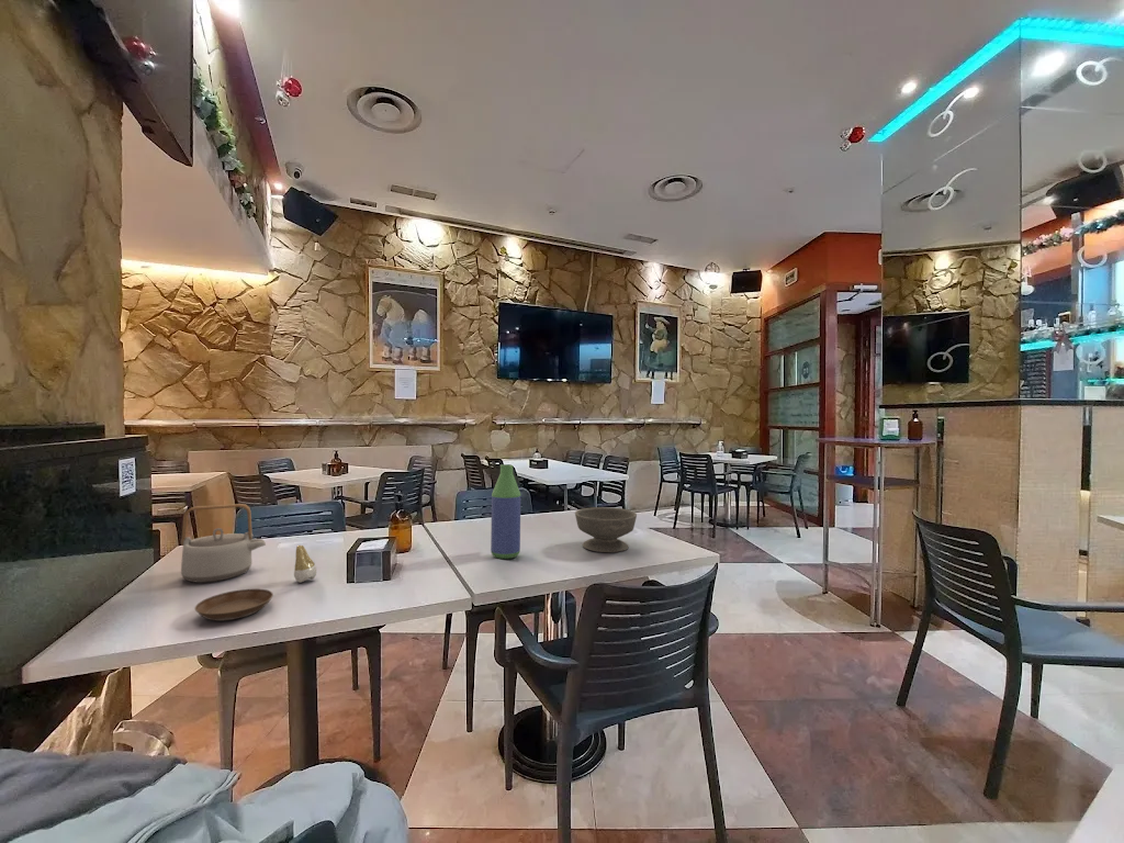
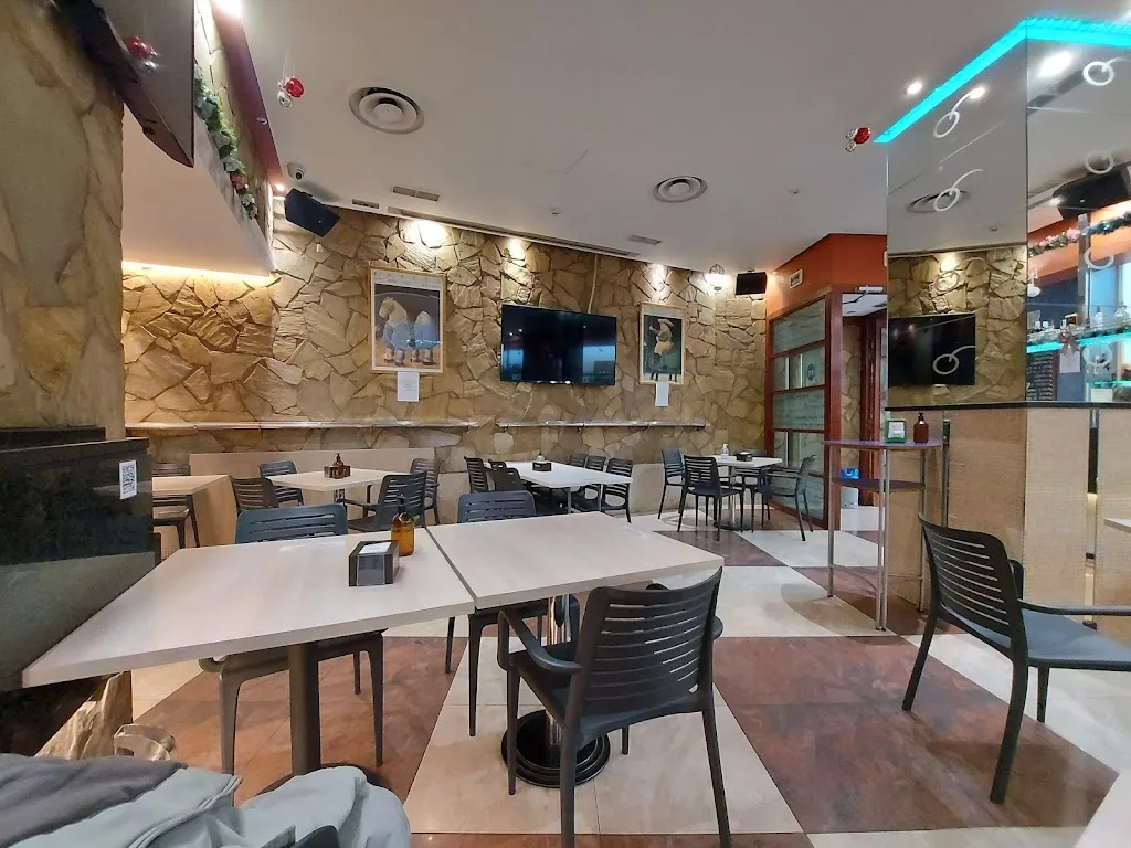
- tooth (304, 563)
- teapot (224, 539)
- bottle (506, 510)
- saucer (235, 605)
- bowl (605, 529)
